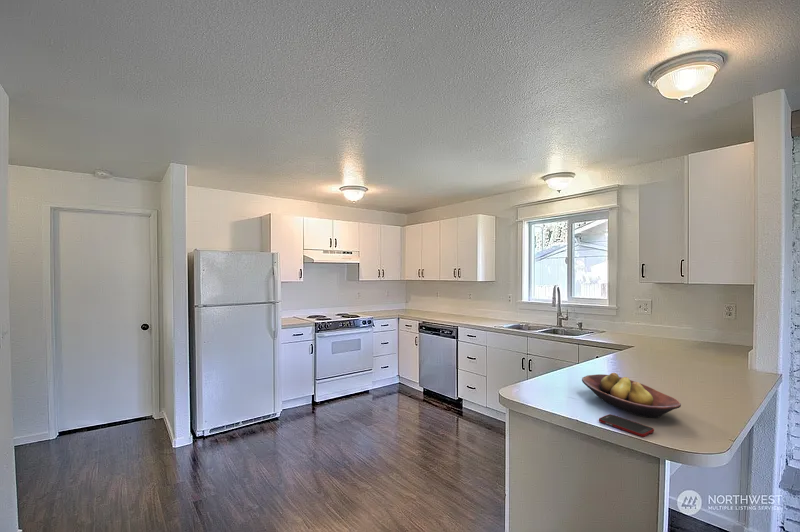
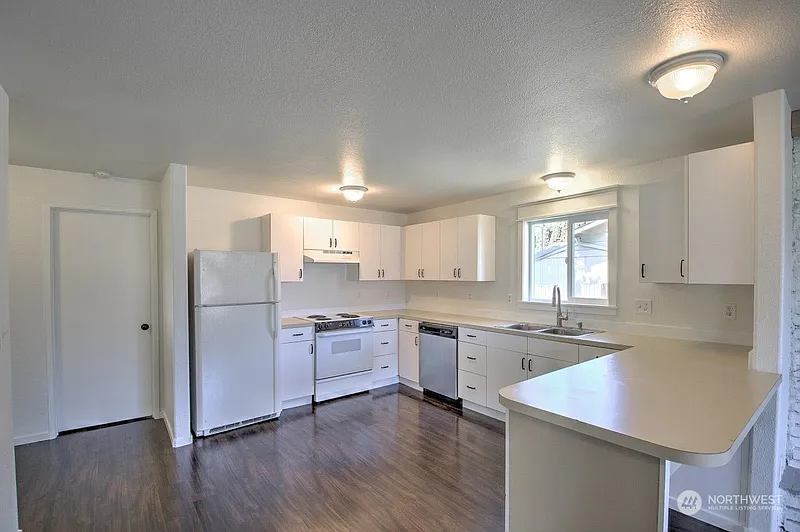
- cell phone (625, 424)
- fruit bowl (626, 390)
